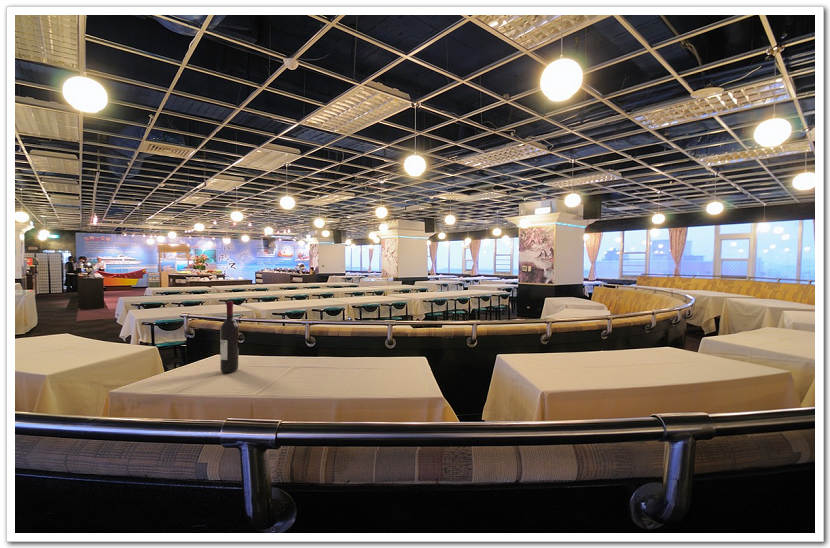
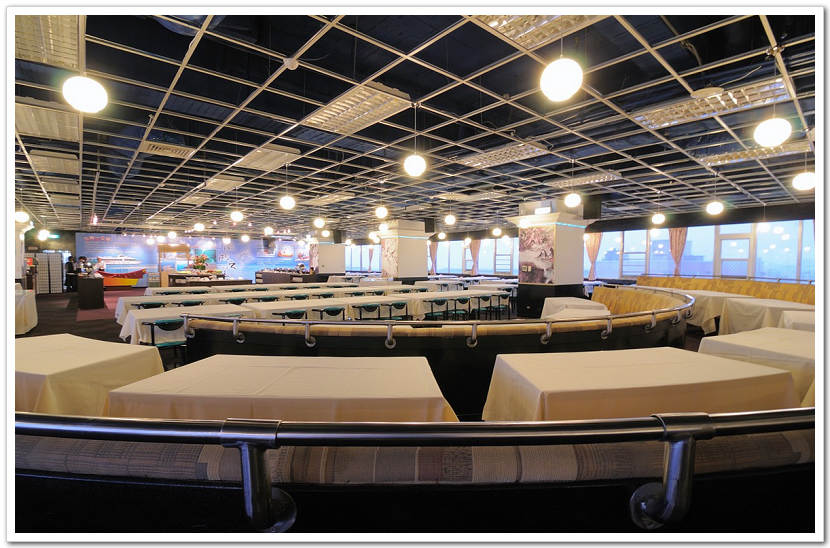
- wine bottle (229, 336)
